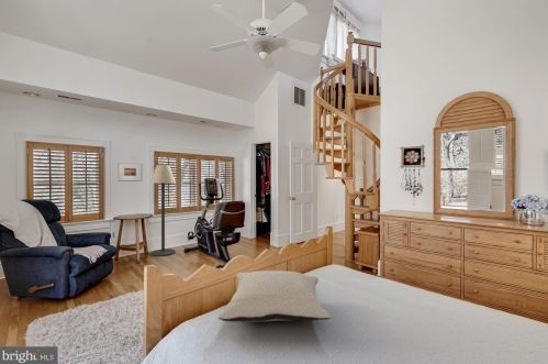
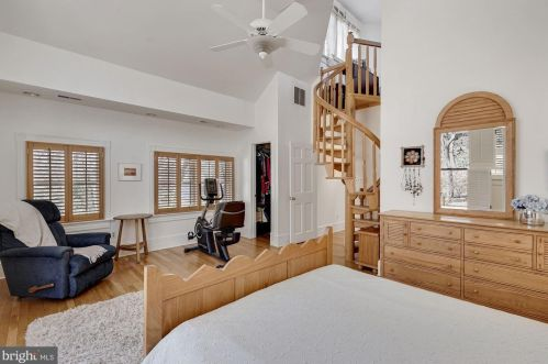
- pillow (276, 294)
- floor lamp (163, 209)
